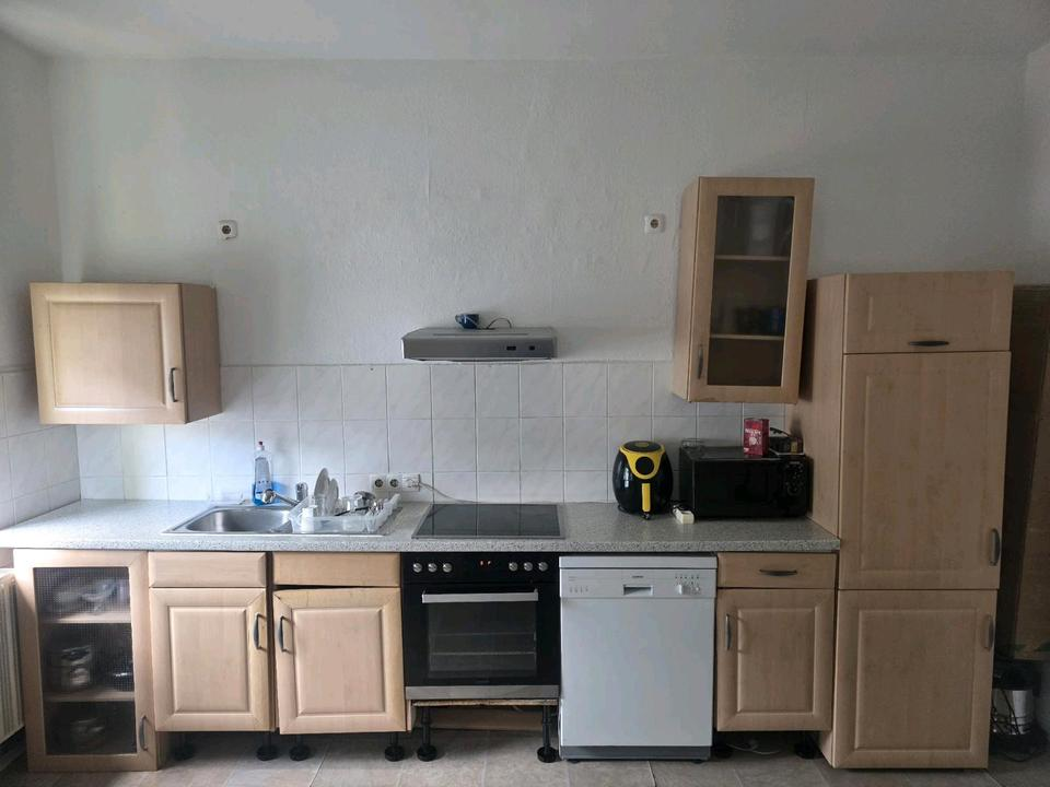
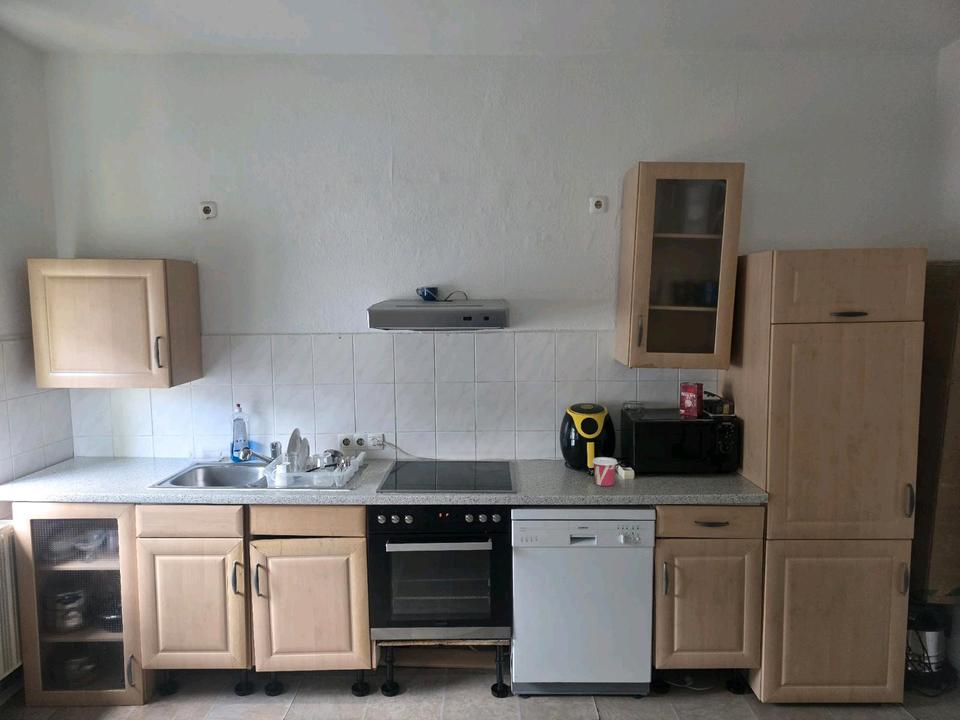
+ cup (604, 471)
